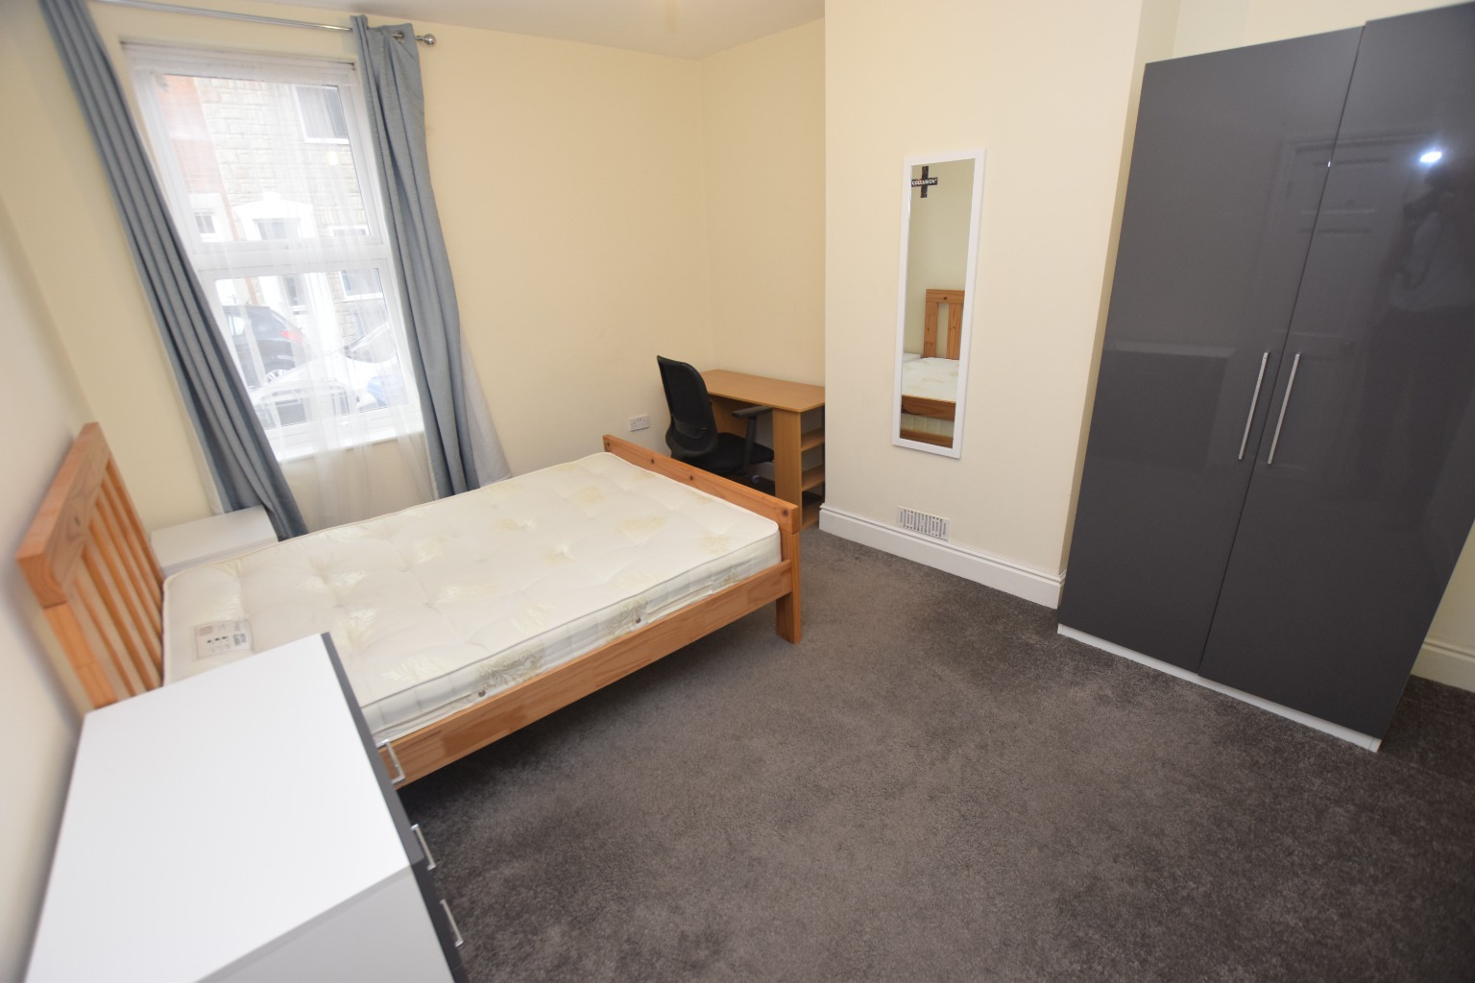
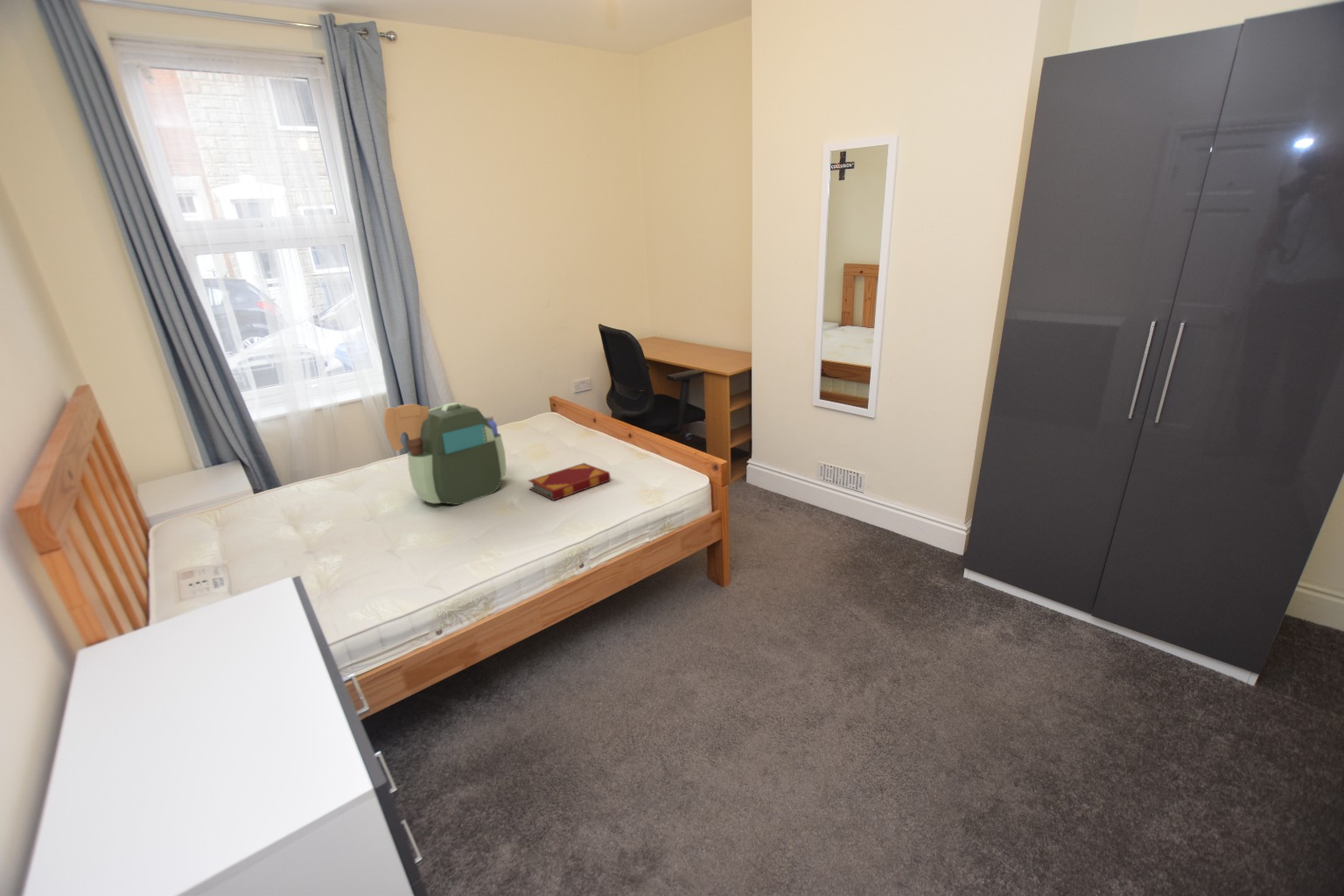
+ hardback book (570, 480)
+ backpack (445, 446)
